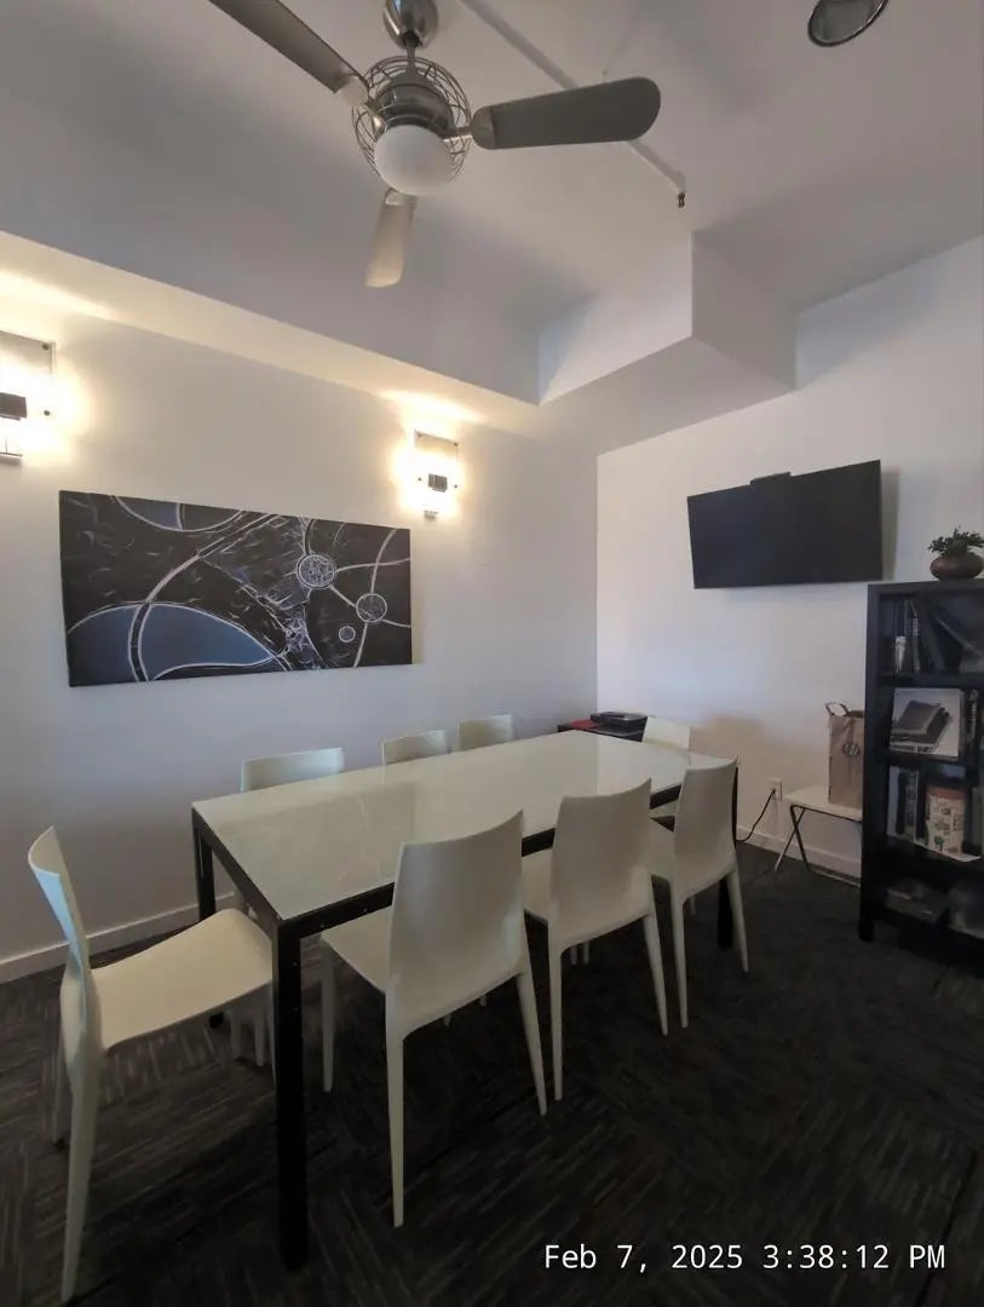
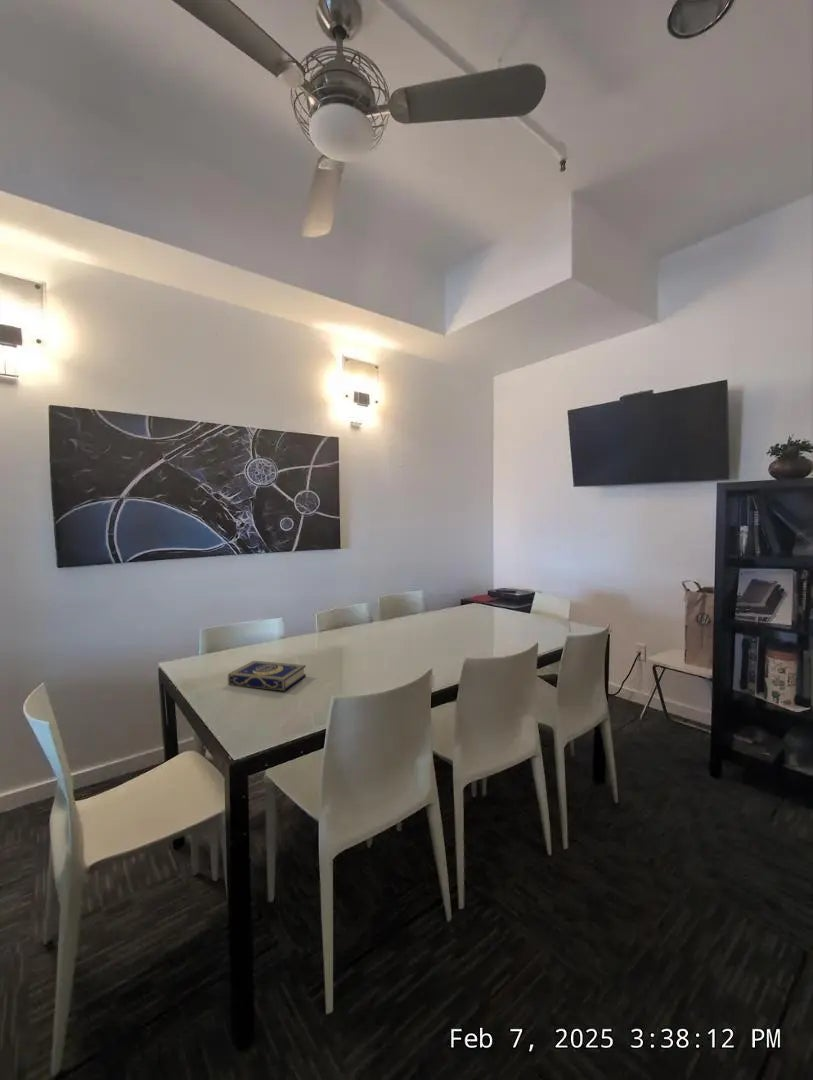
+ book (269, 675)
